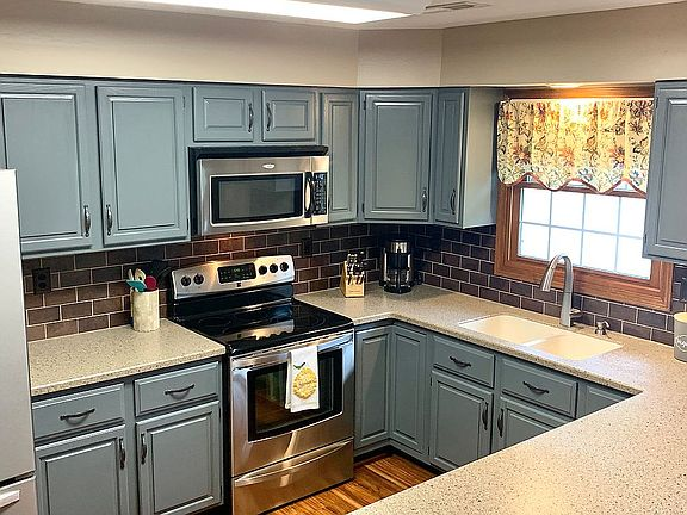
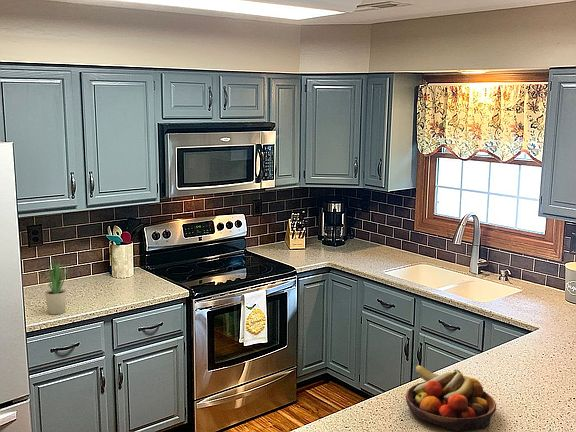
+ potted plant (57, 283)
+ fruit bowl (449, 395)
